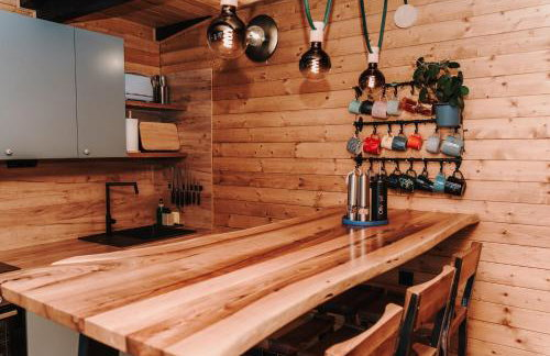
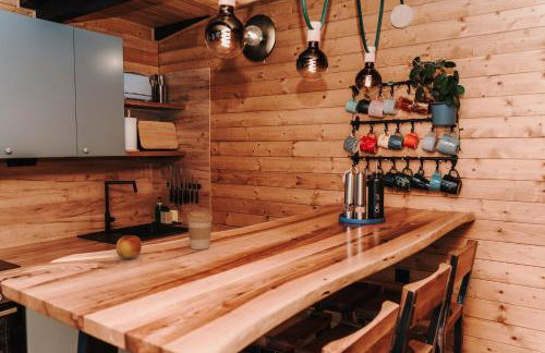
+ coffee cup (199, 230)
+ fruit (129, 246)
